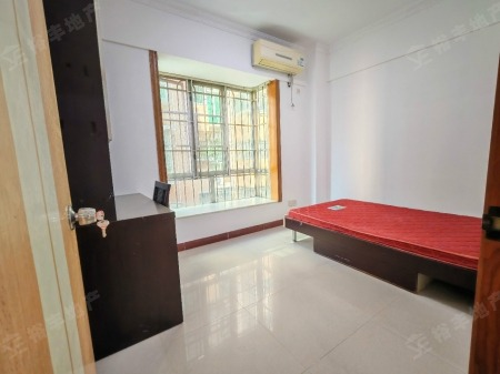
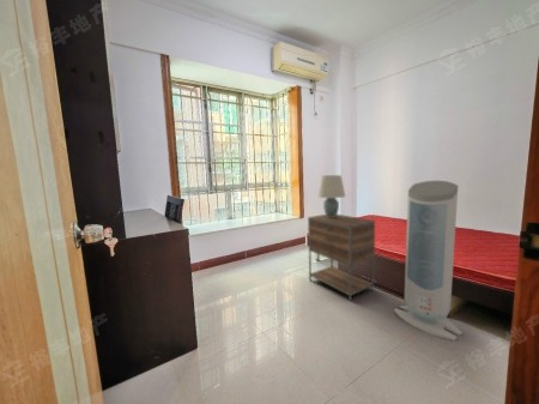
+ air purifier (428, 253)
+ nightstand (338, 252)
+ table lamp (331, 195)
